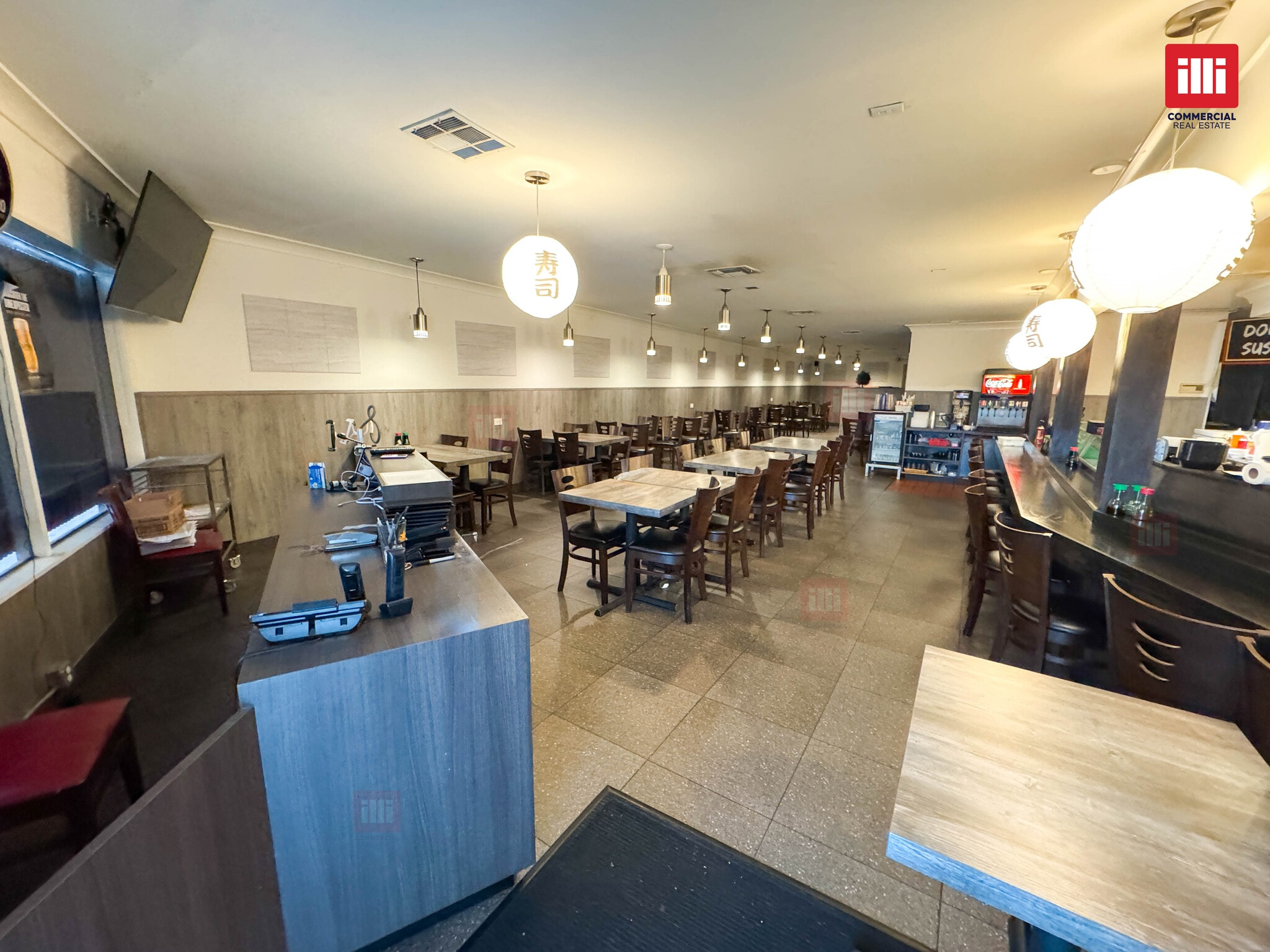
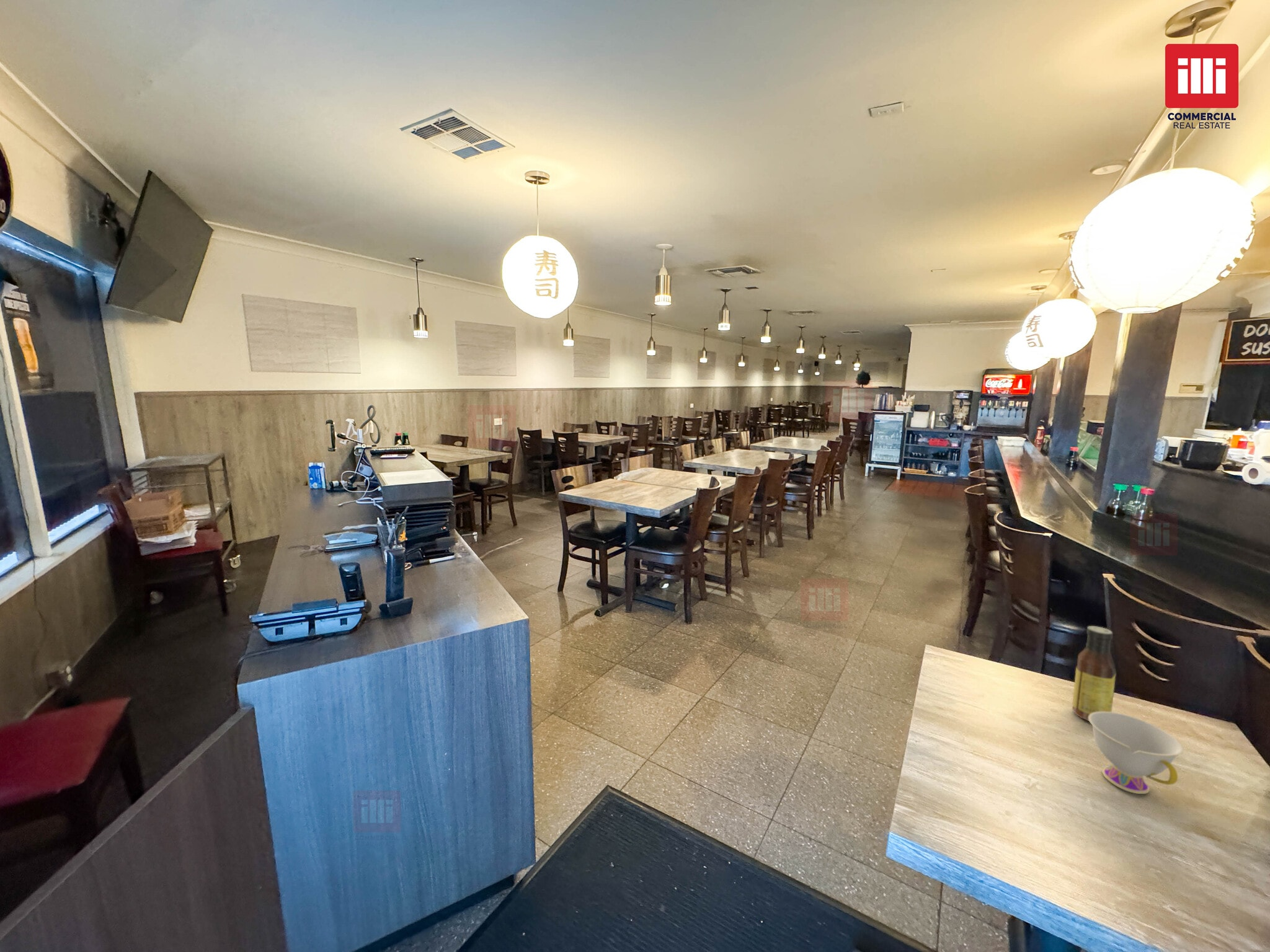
+ sauce bottle (1096, 674)
+ teacup (1134, 760)
